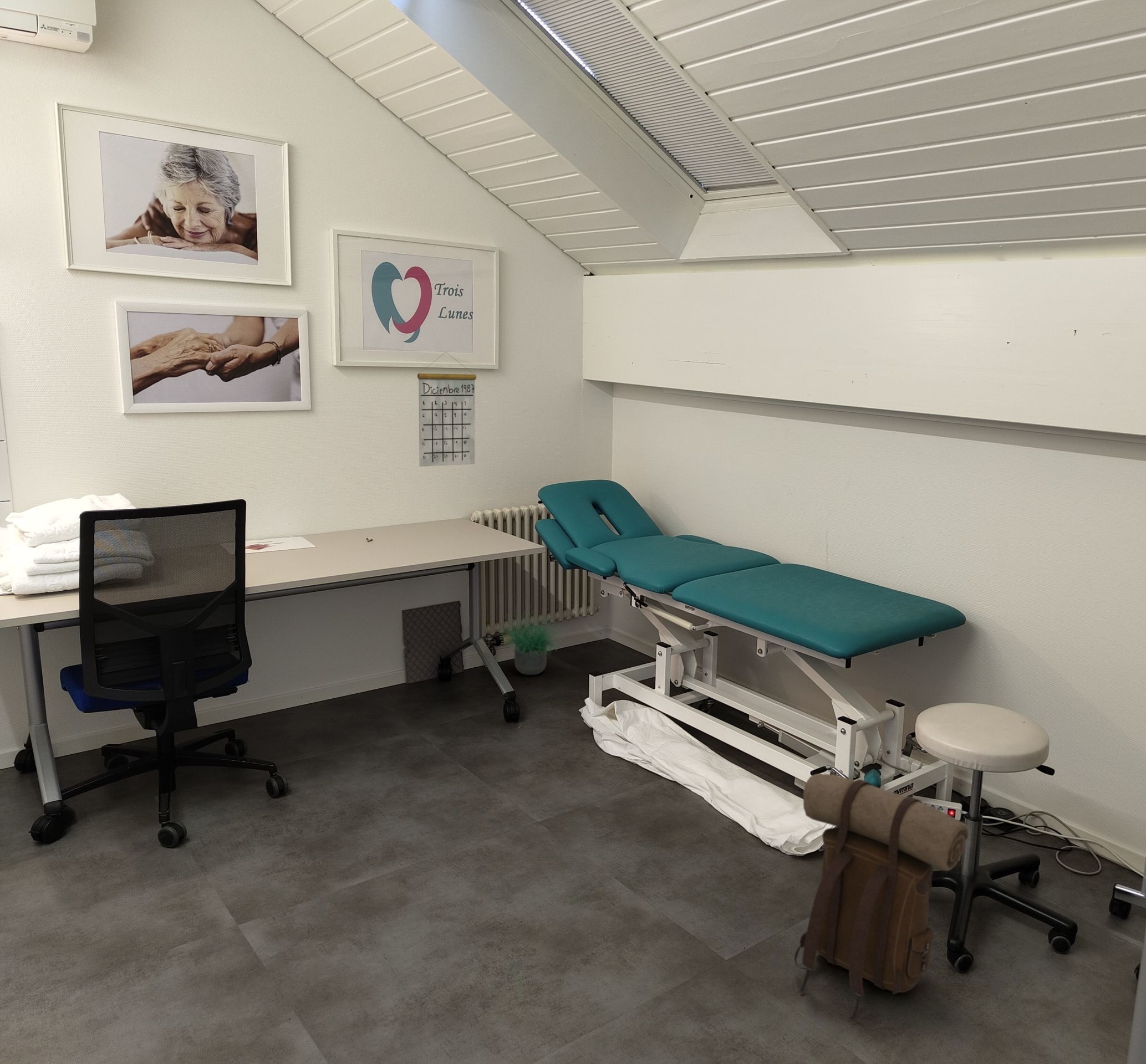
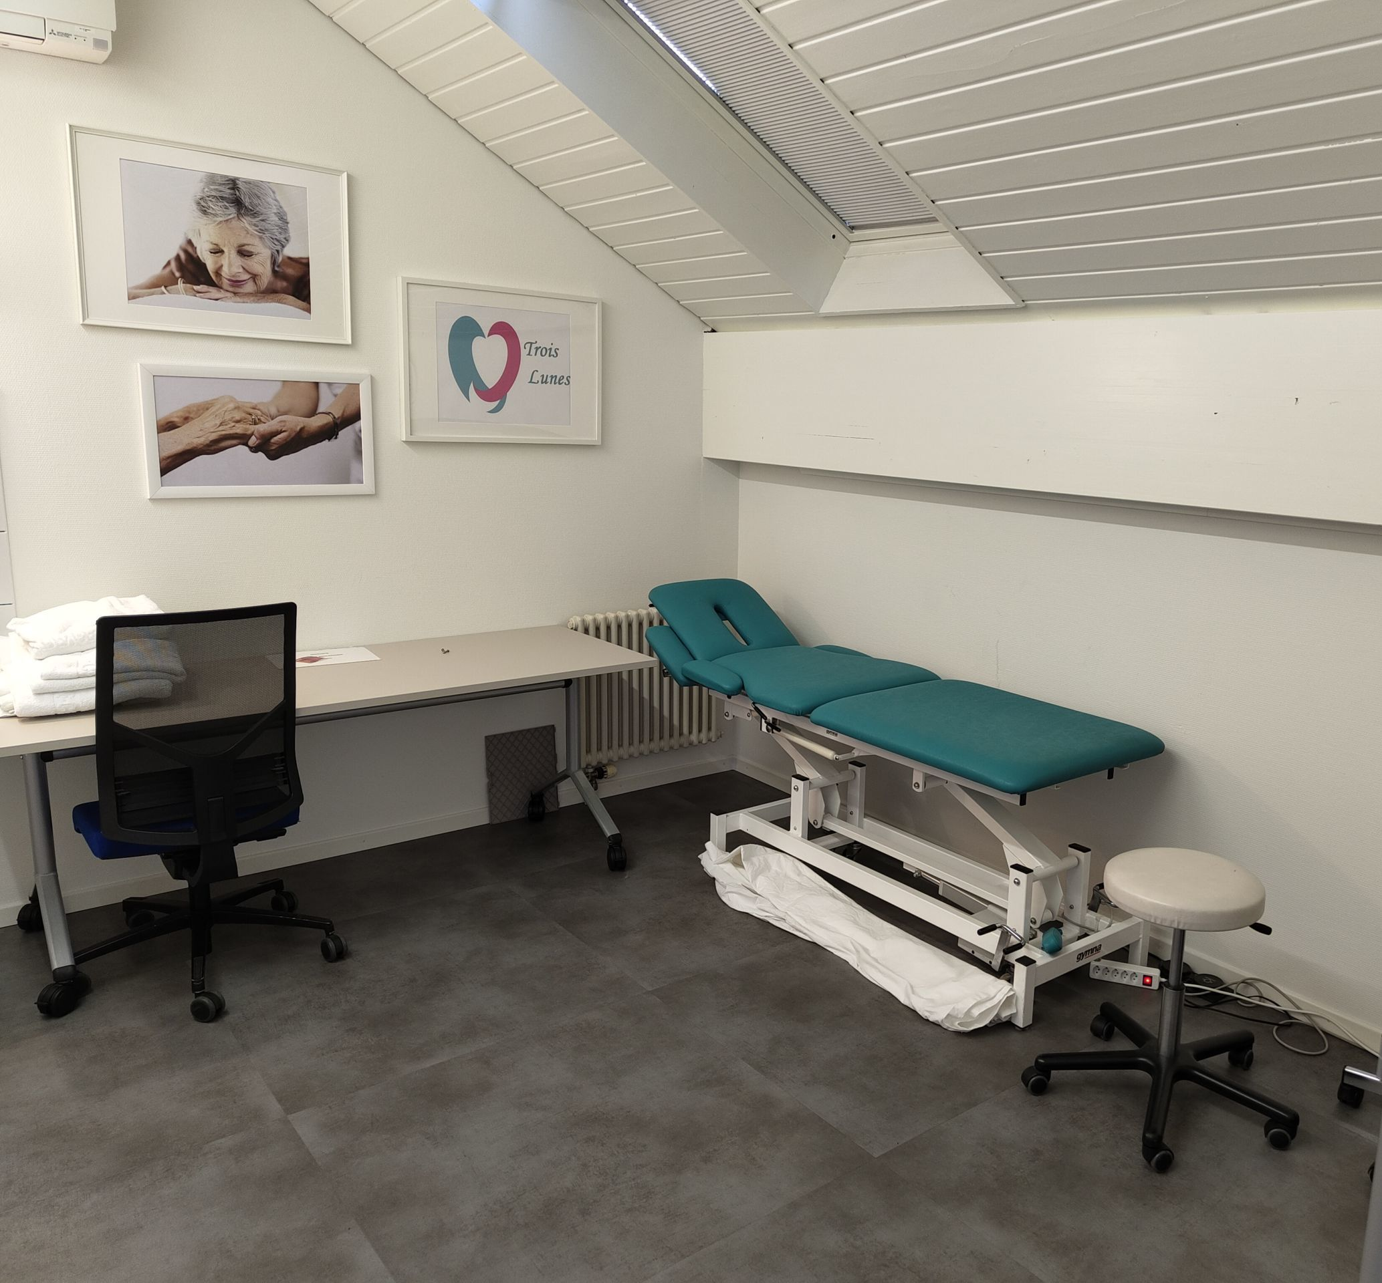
- backpack (863, 890)
- calendar (447, 409)
- potted plant (531, 637)
